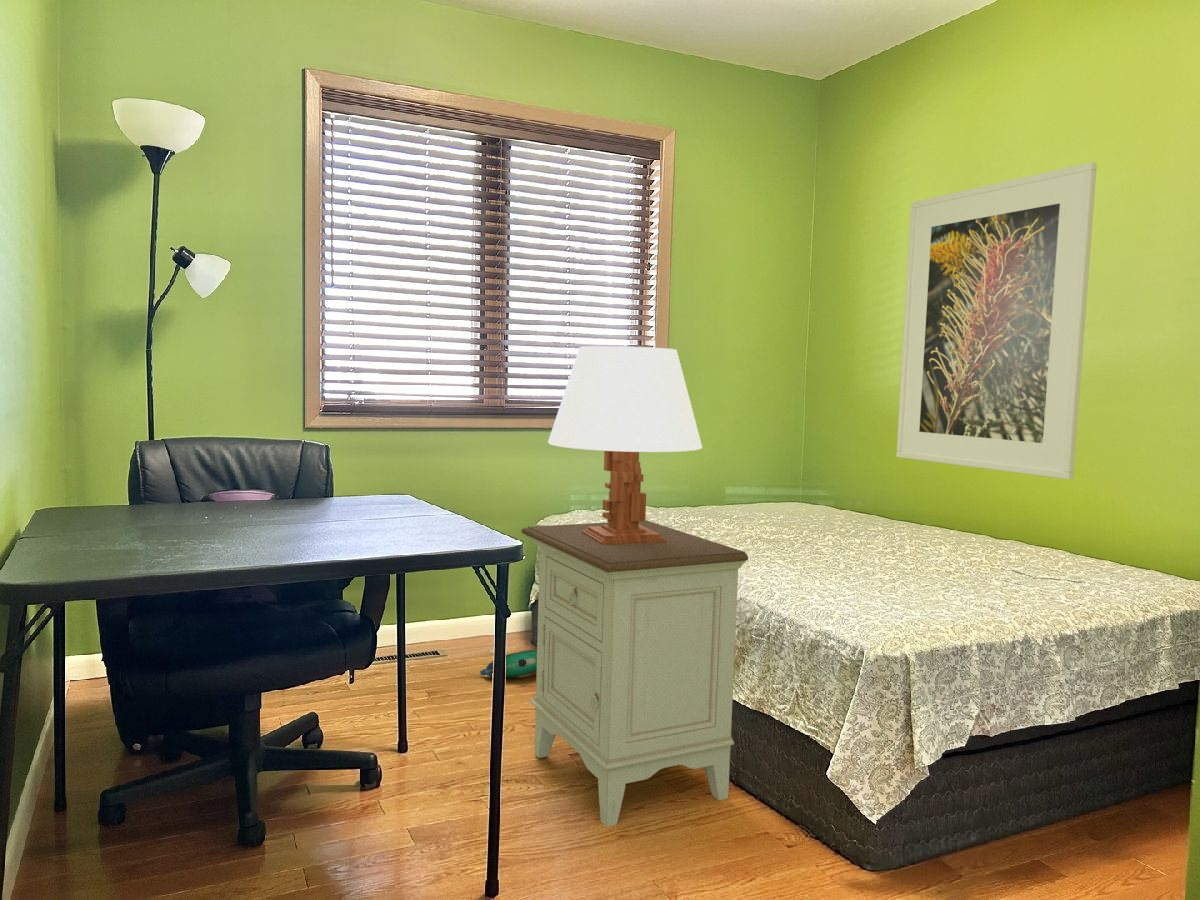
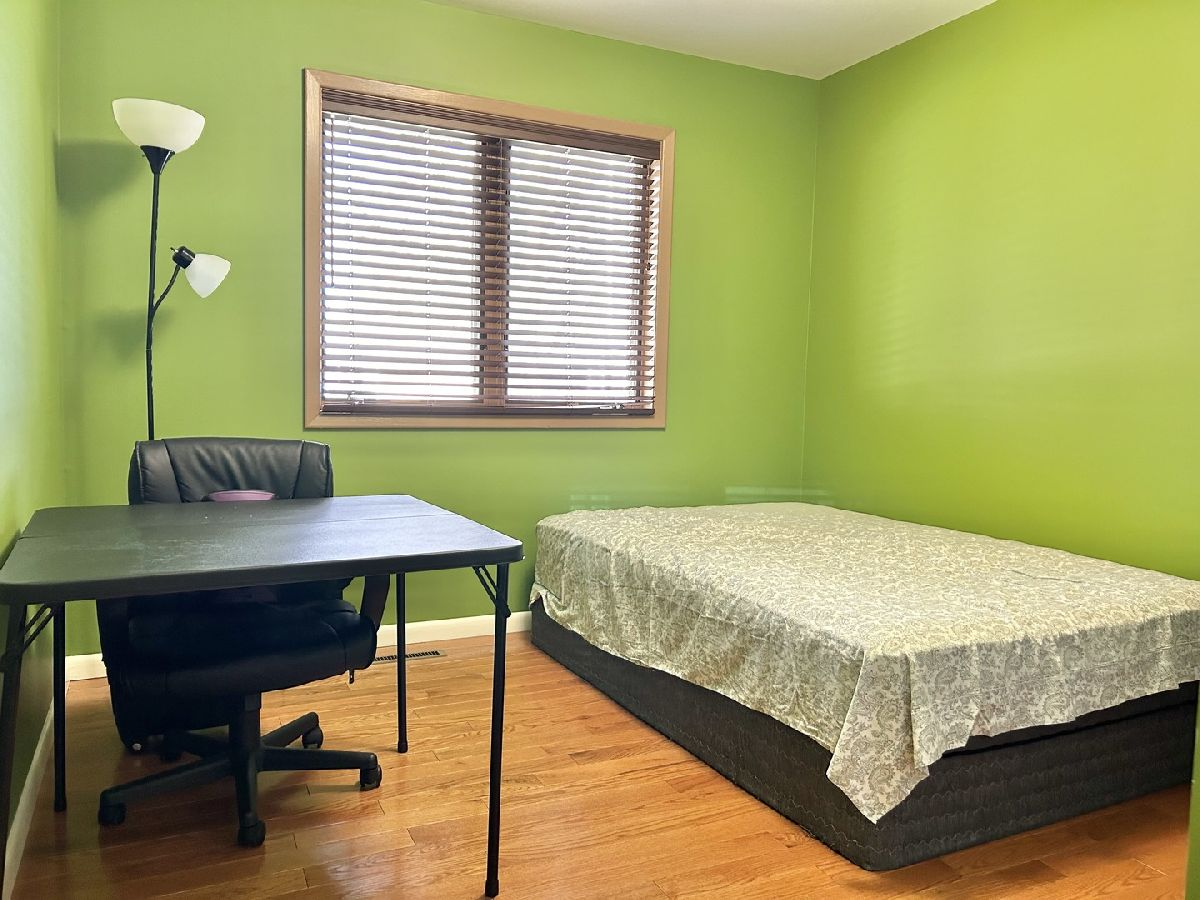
- table lamp (625, 442)
- nightstand (624, 659)
- plush toy (522, 661)
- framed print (984, 327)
